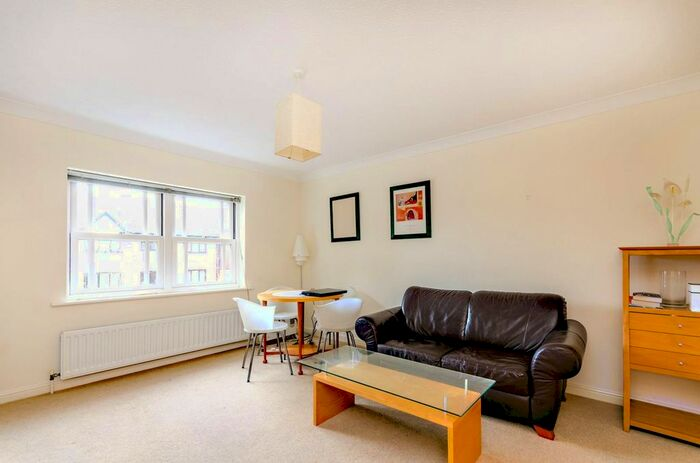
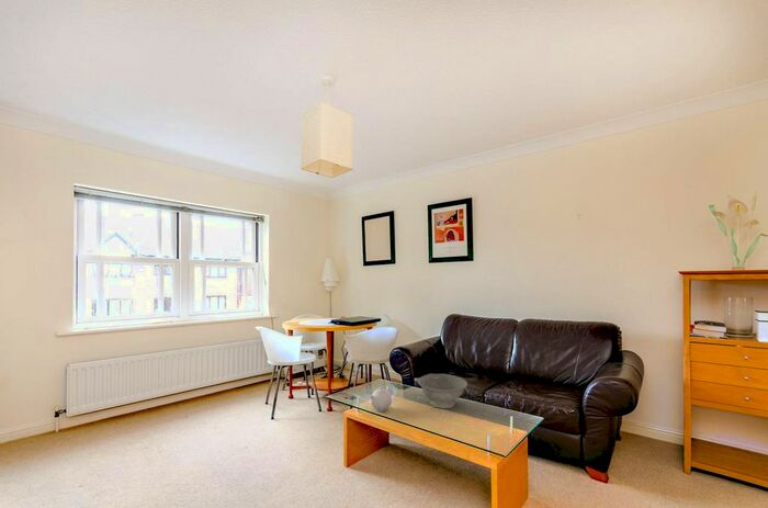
+ bowl (442, 392)
+ teapot (381, 397)
